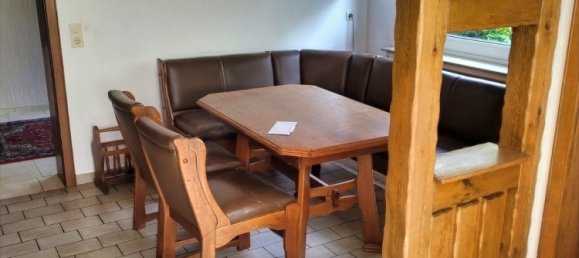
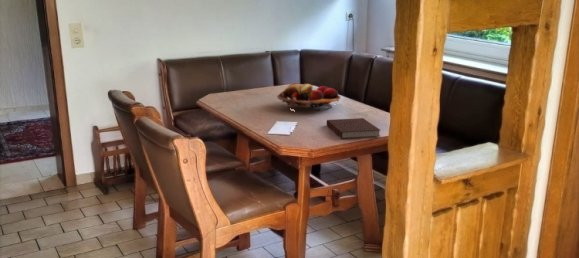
+ fruit basket (308, 95)
+ notebook (352, 127)
